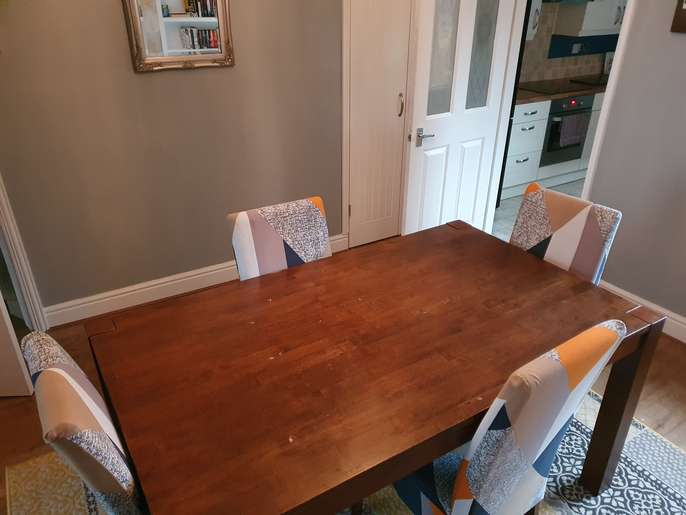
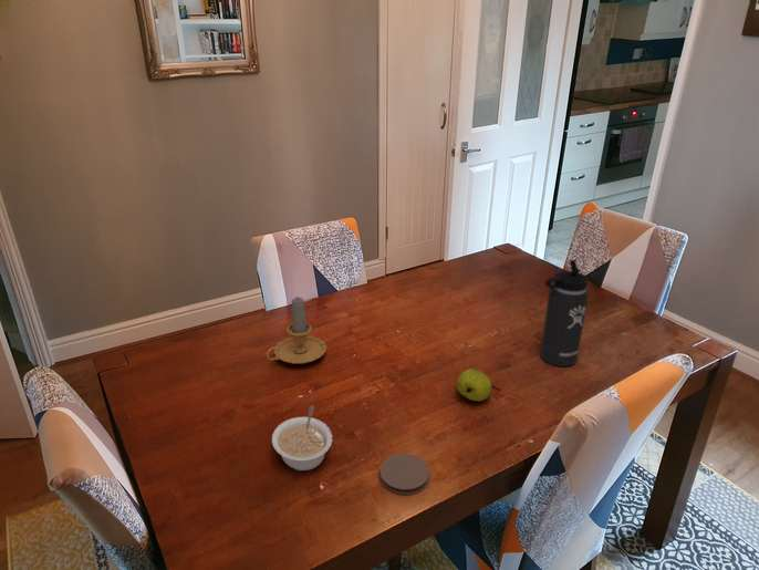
+ legume (301, 443)
+ fruit (478, 382)
+ candle (293, 328)
+ thermos bottle (562, 311)
+ coaster (404, 473)
